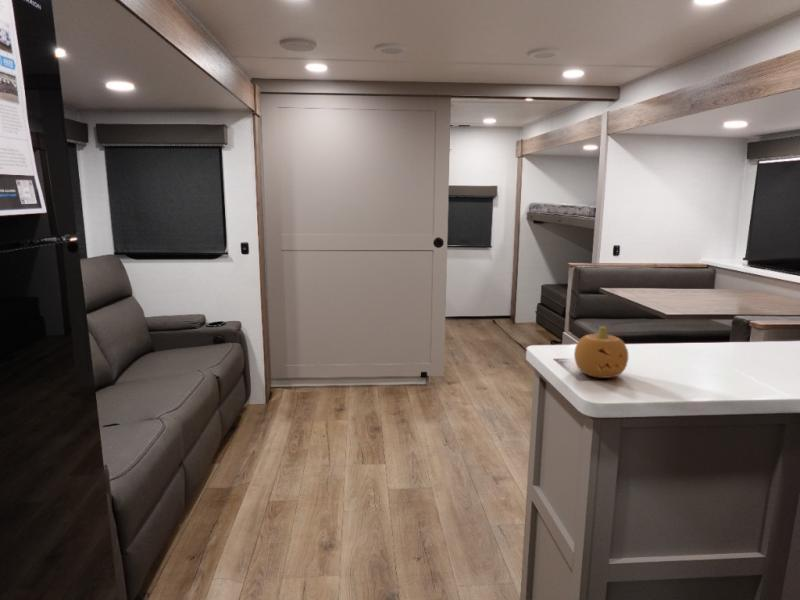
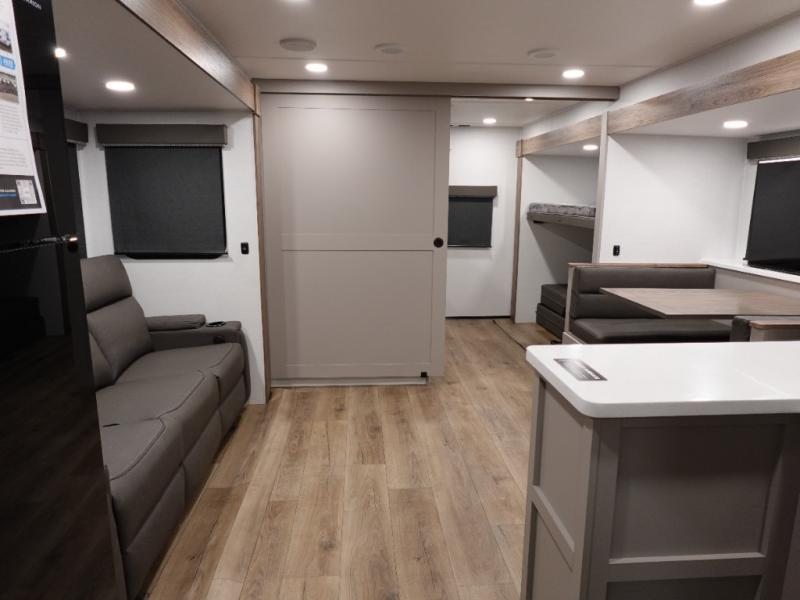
- fruit (601, 350)
